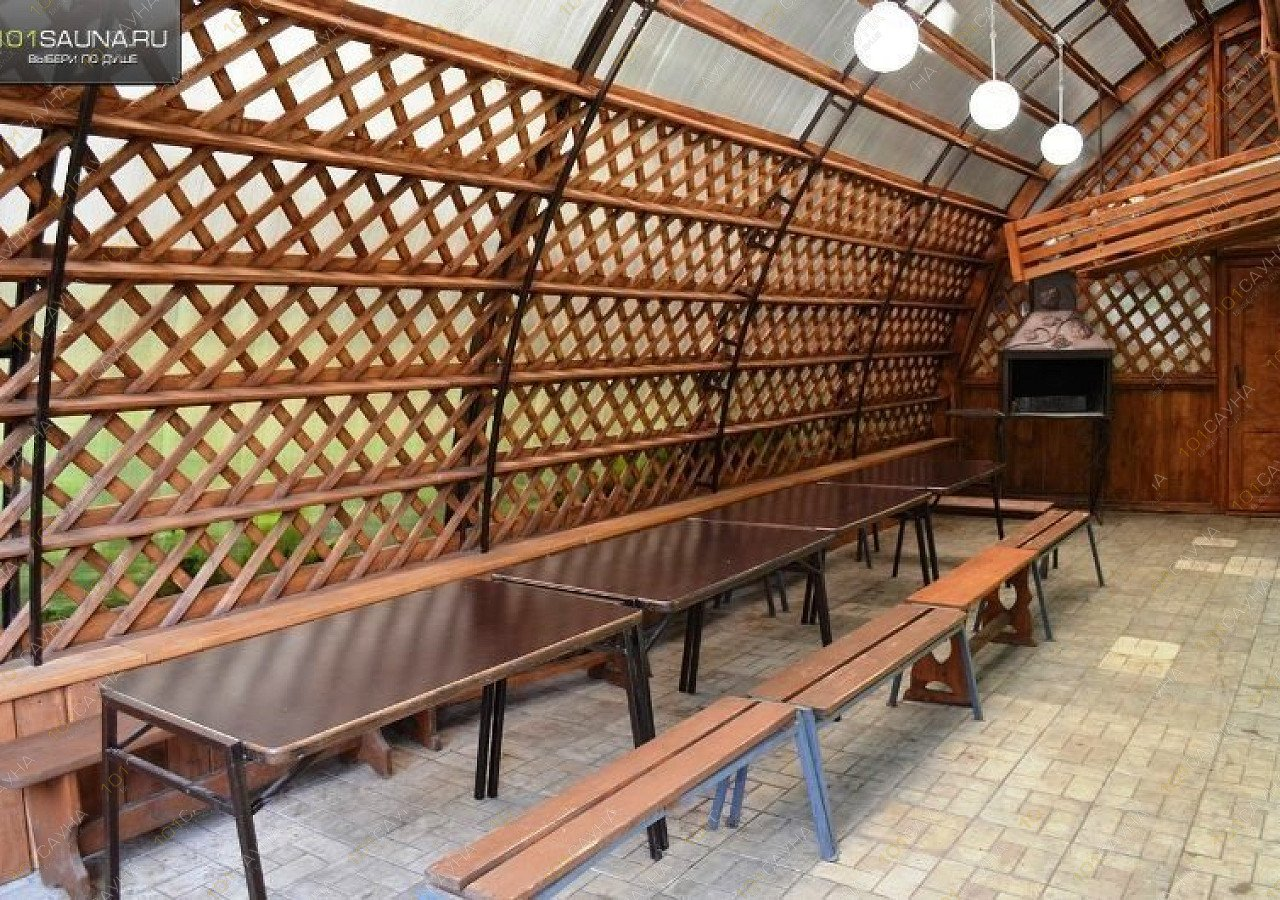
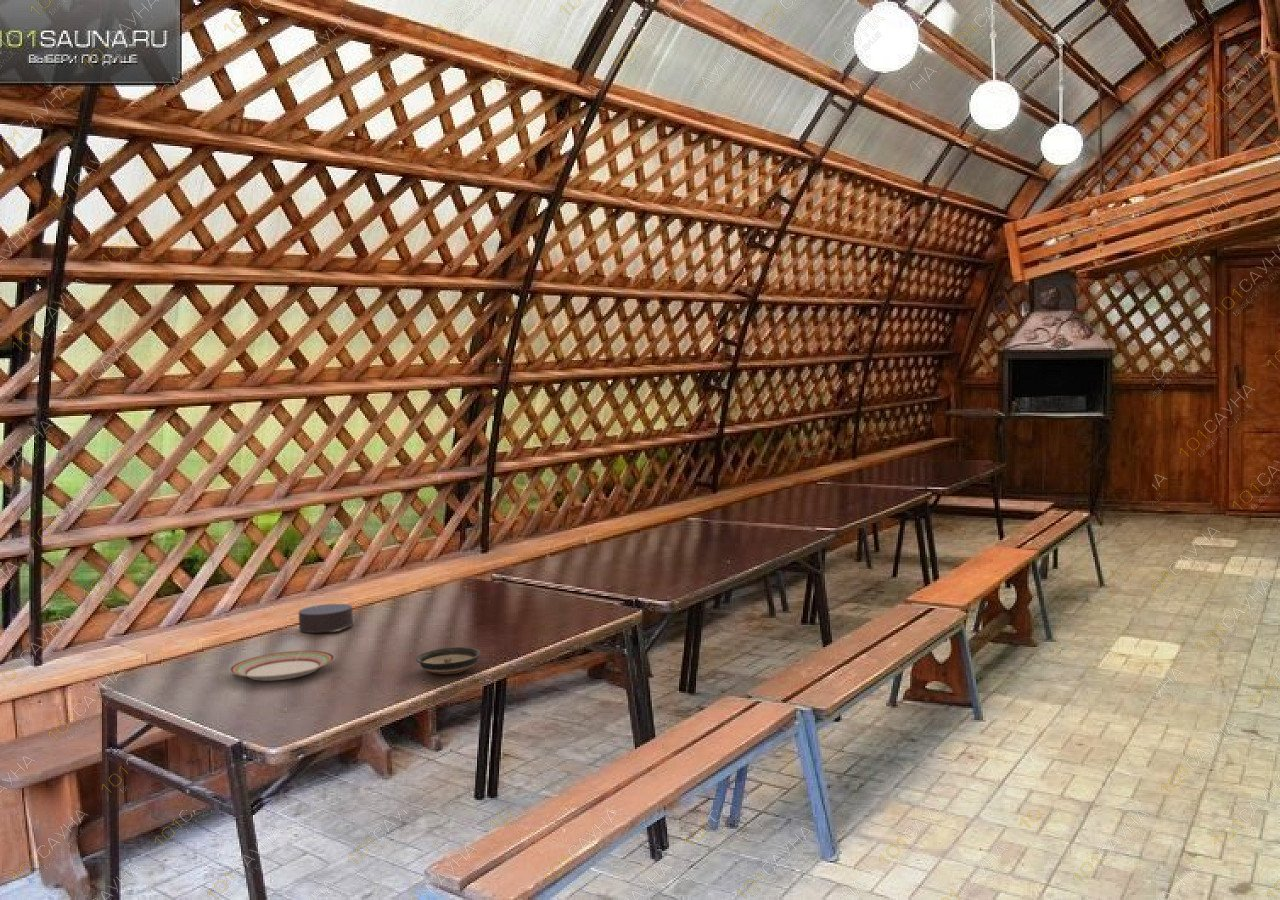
+ candle (325, 616)
+ plate (283, 667)
+ saucer (449, 662)
